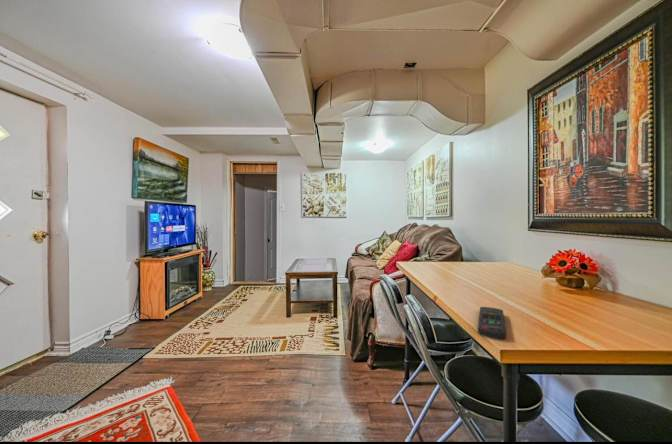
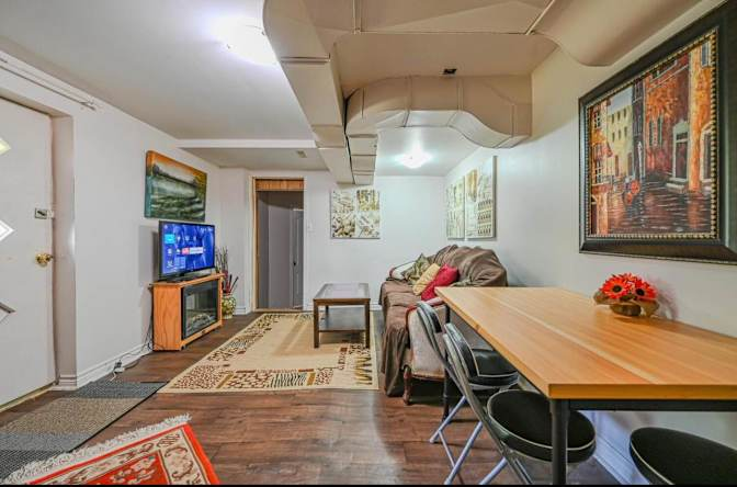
- remote control (491, 320)
